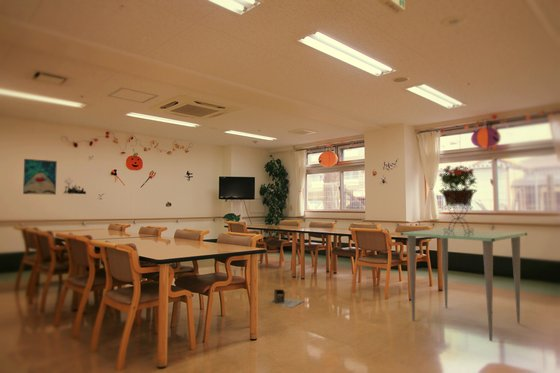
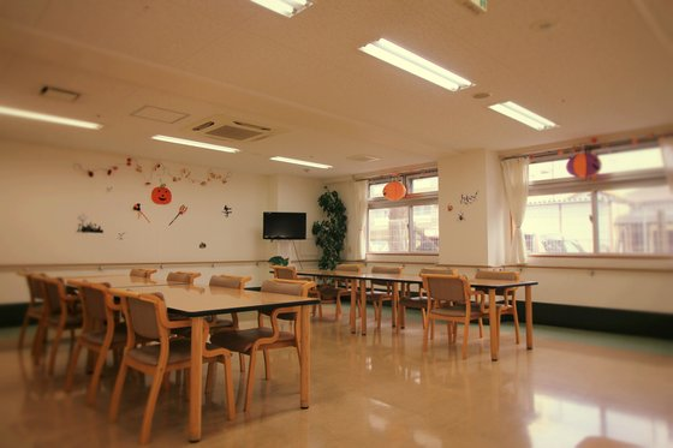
- wall art (40, 177)
- potted flower (458, 198)
- cardboard box (284, 296)
- dining table (447, 276)
